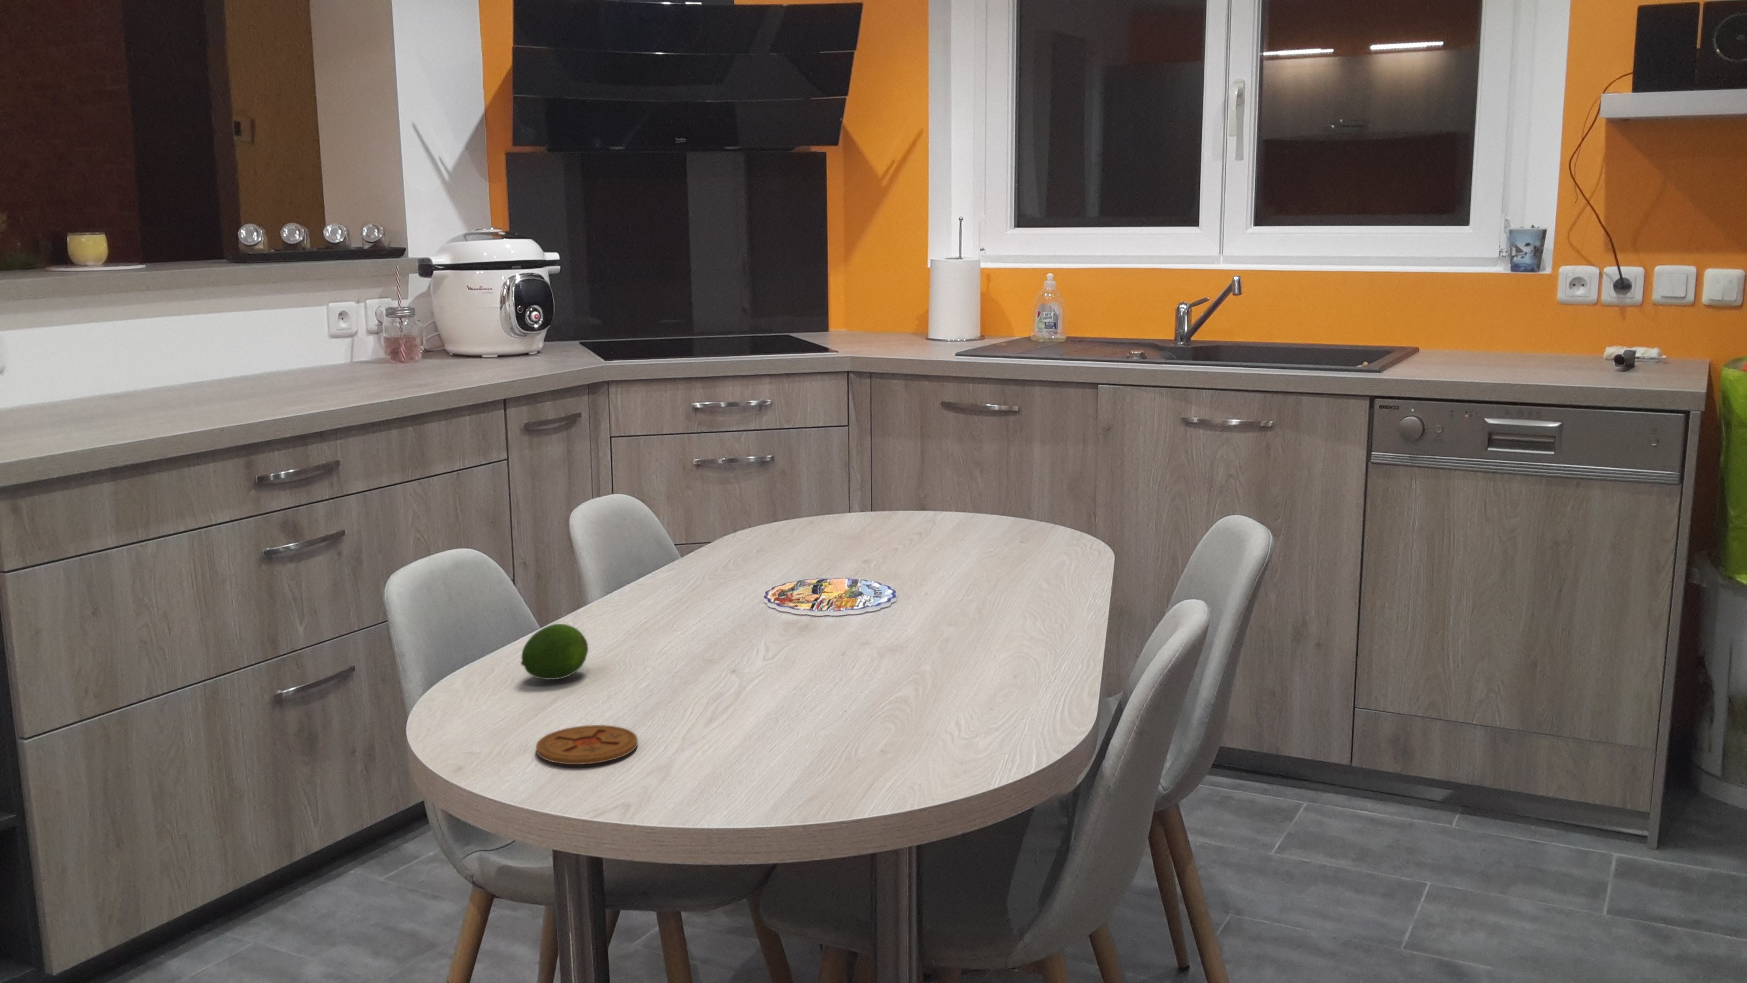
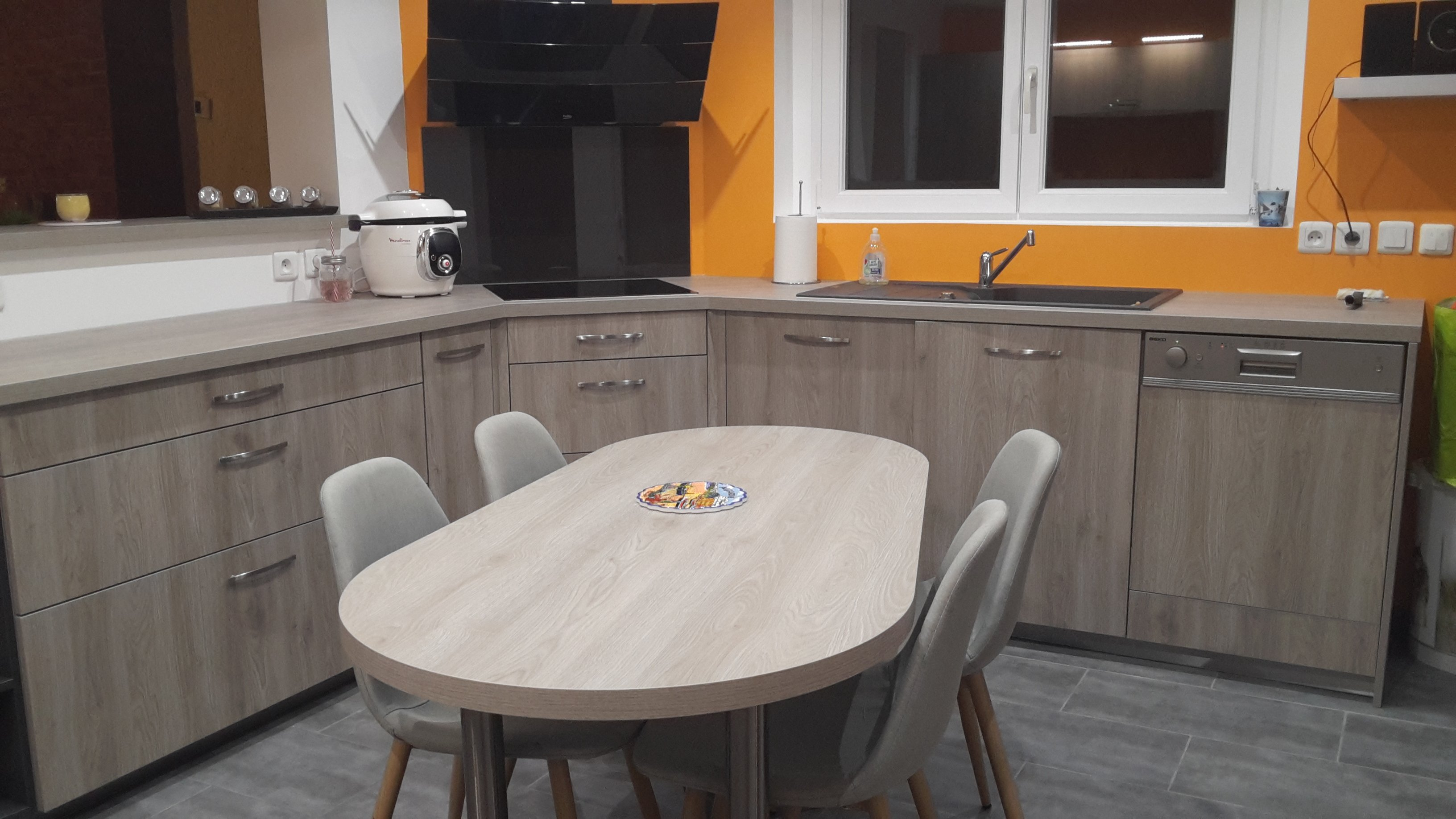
- fruit (556, 652)
- coaster (587, 744)
